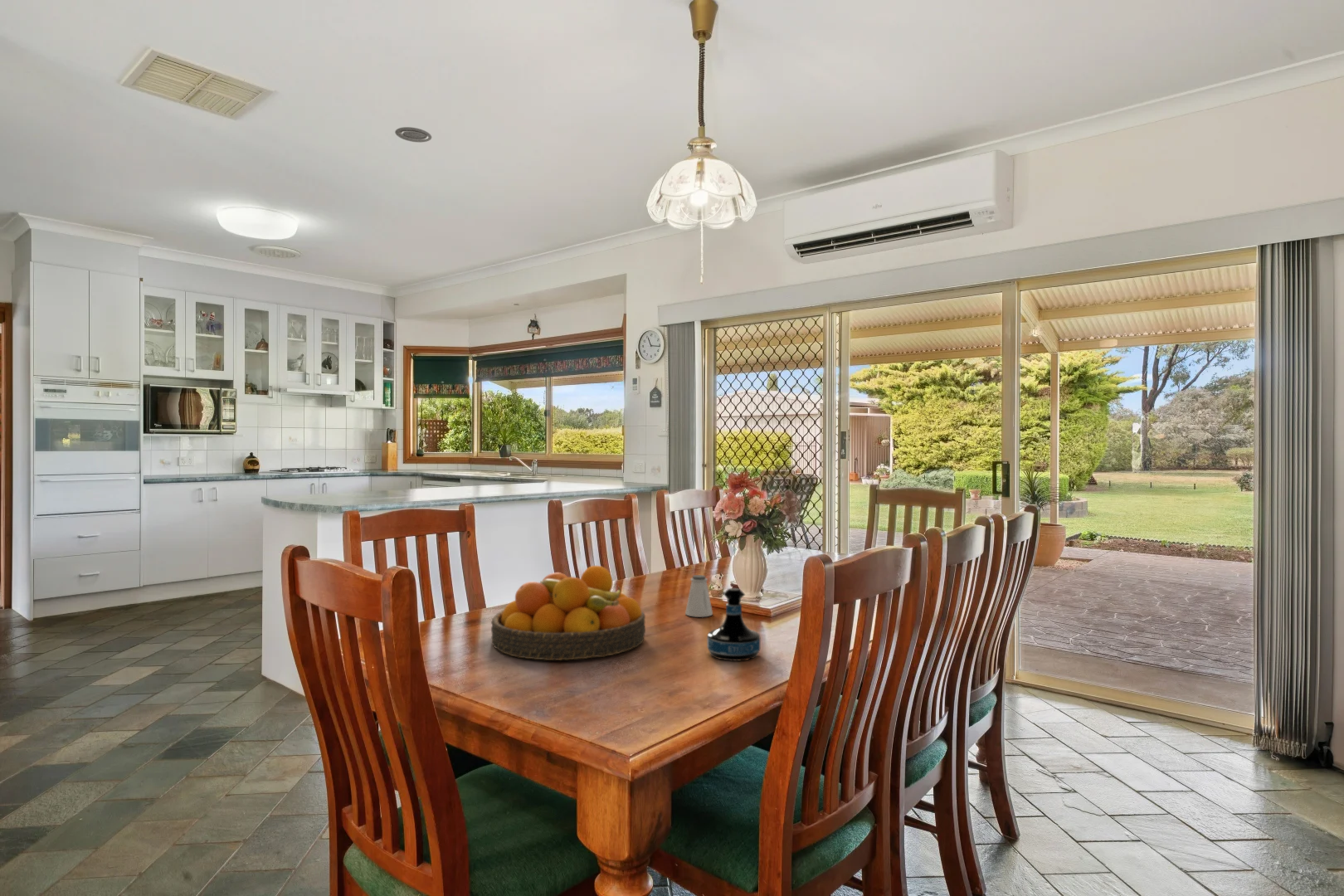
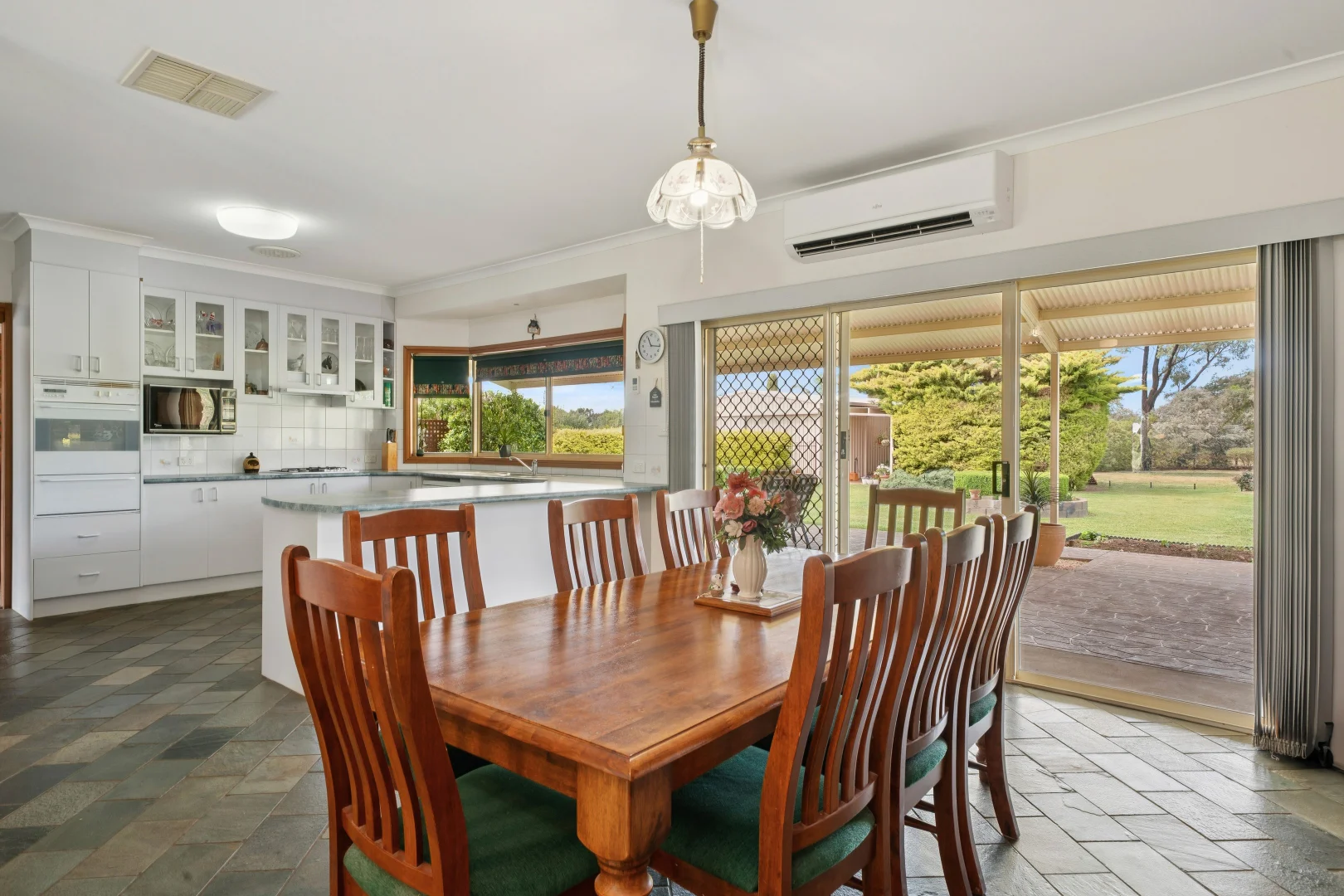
- fruit bowl (569, 605)
- tequila bottle (733, 621)
- recessed light (413, 132)
- saltshaker (699, 595)
